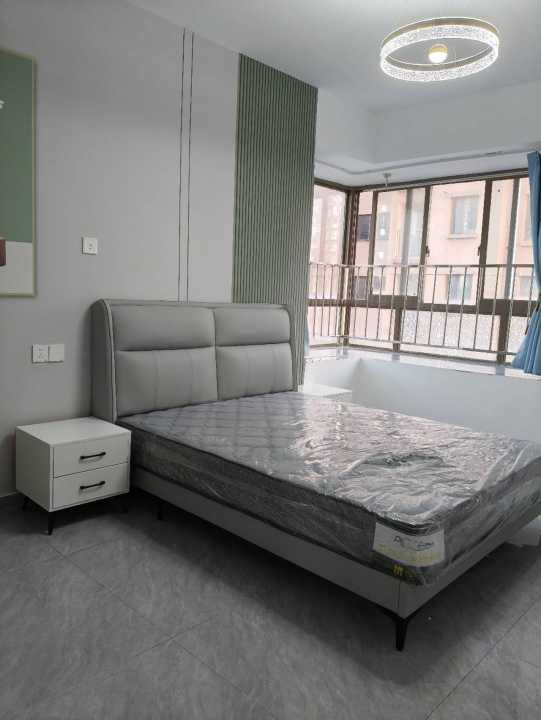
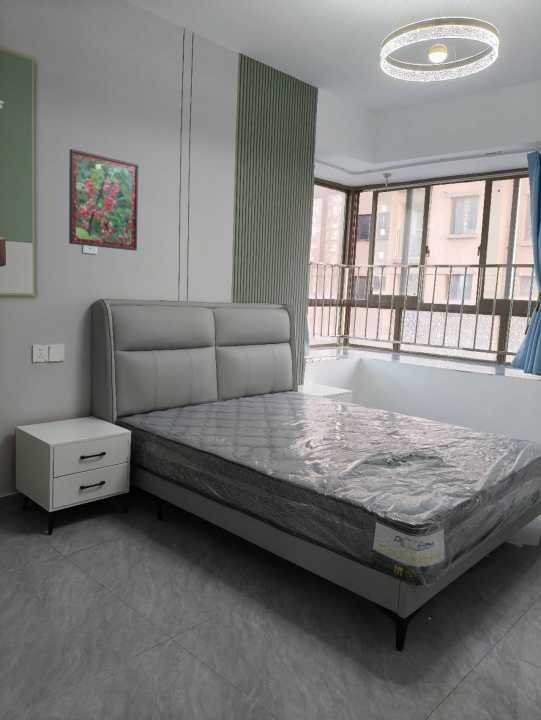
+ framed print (105, 202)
